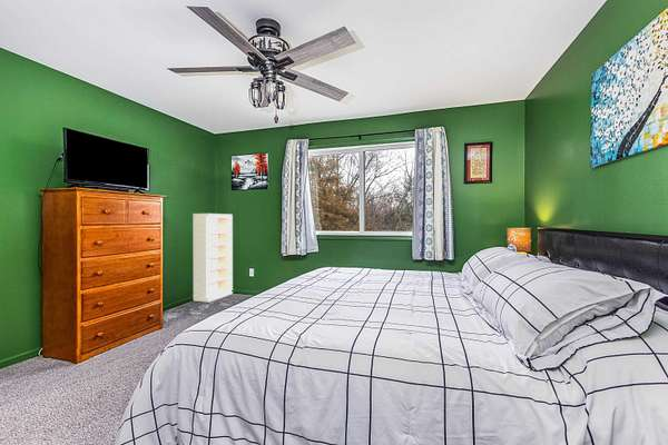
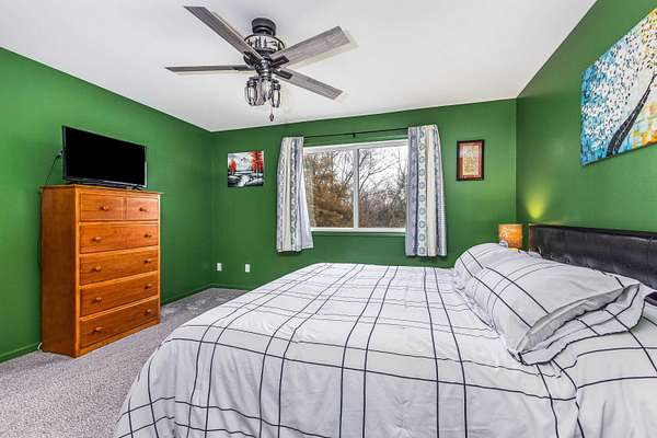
- shelving unit (214, 255)
